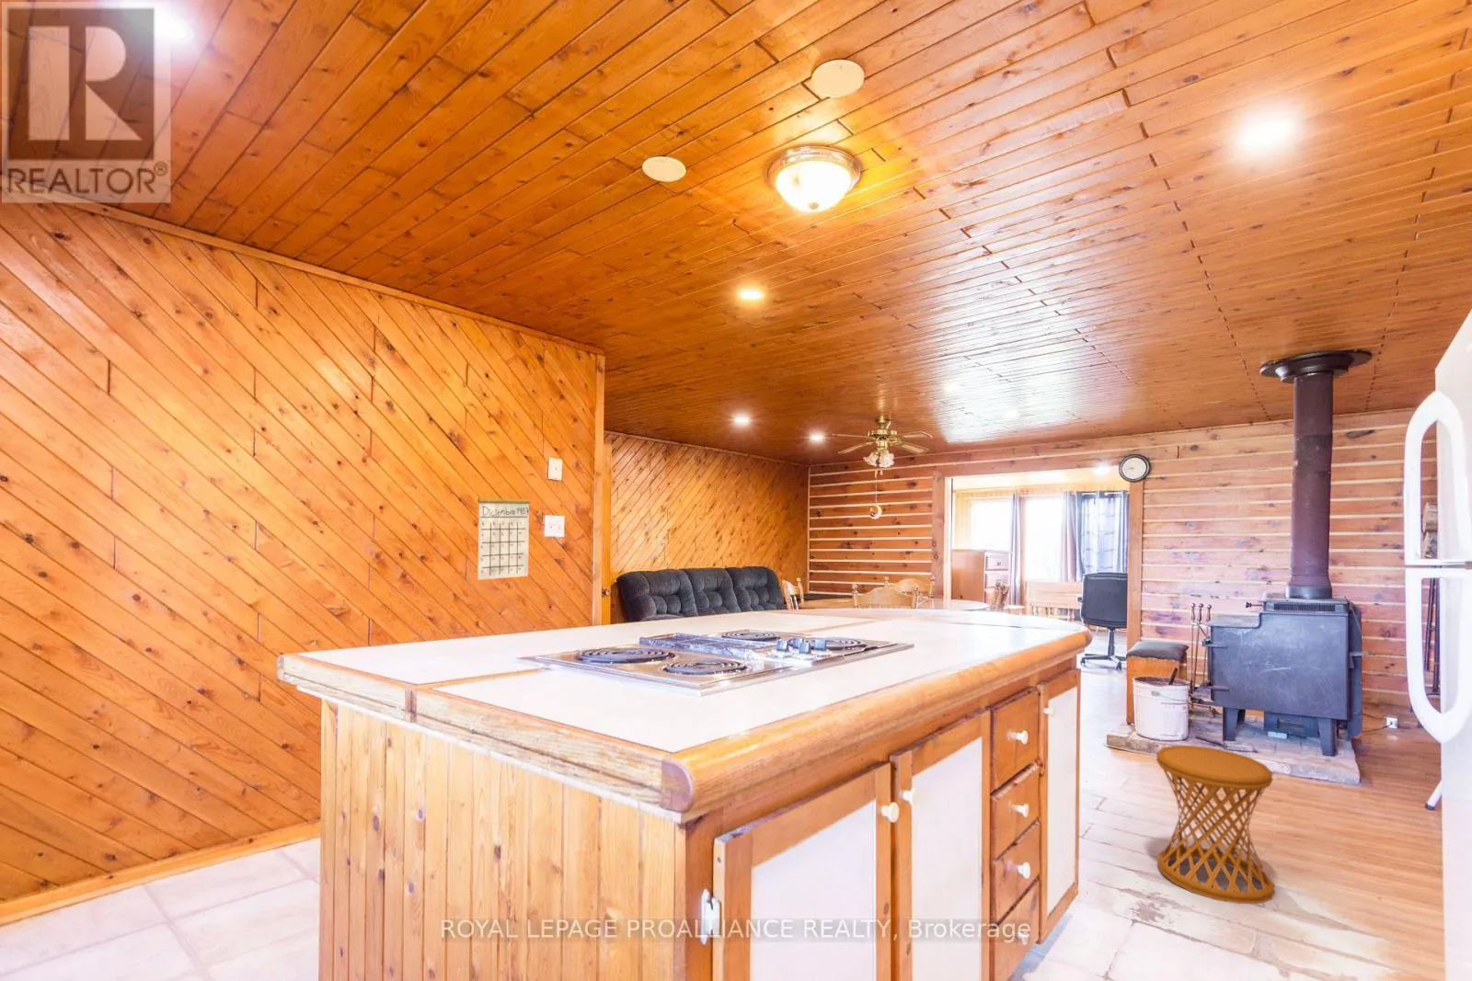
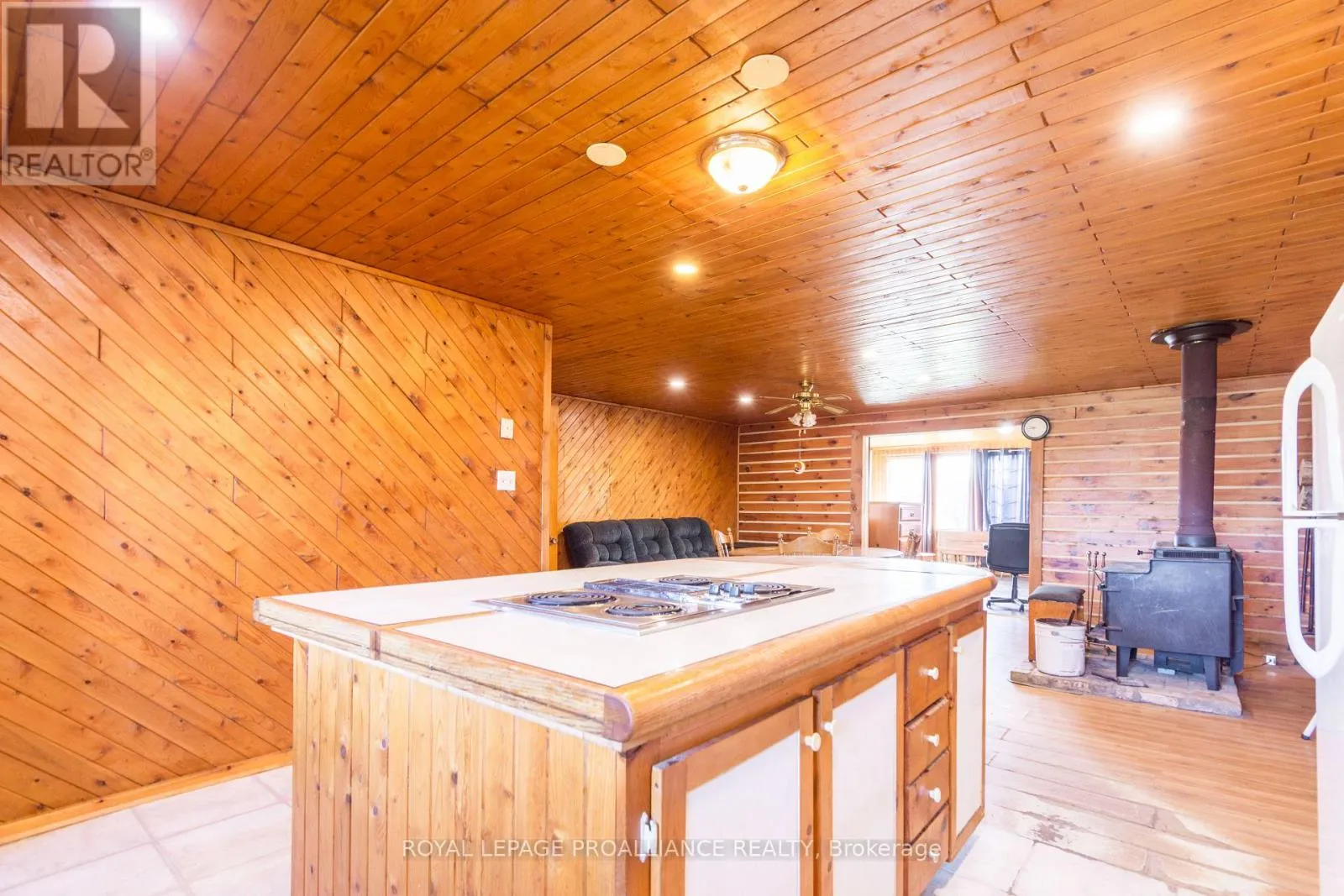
- calendar (504, 529)
- side table (1211, 820)
